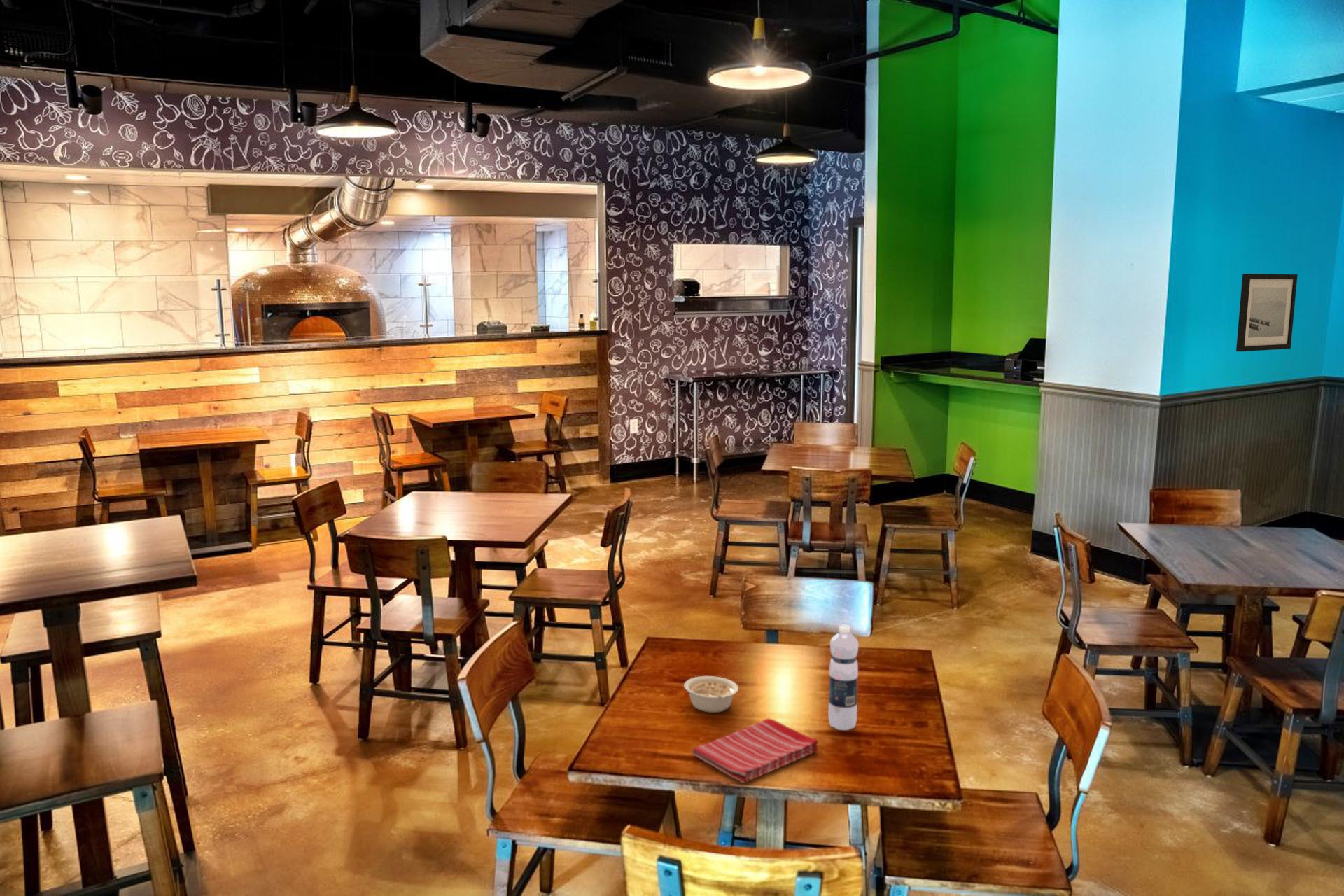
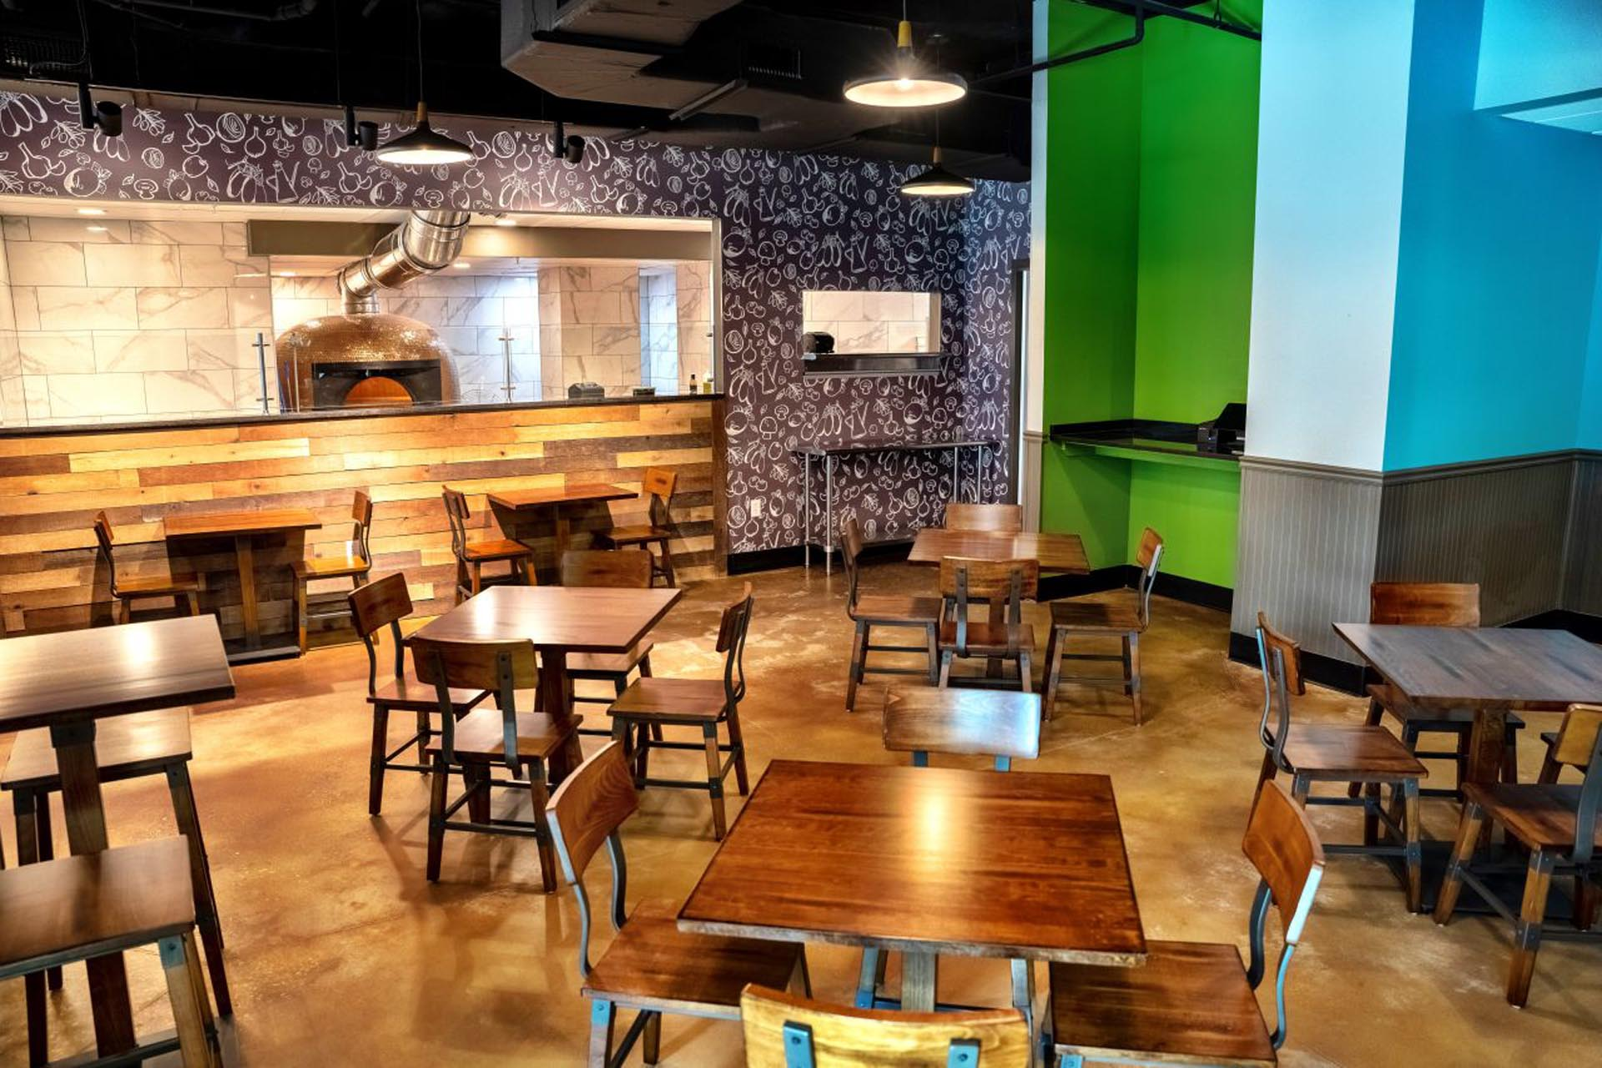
- legume (713, 694)
- dish towel (756, 748)
- wall art (1267, 312)
- water bottle (844, 676)
